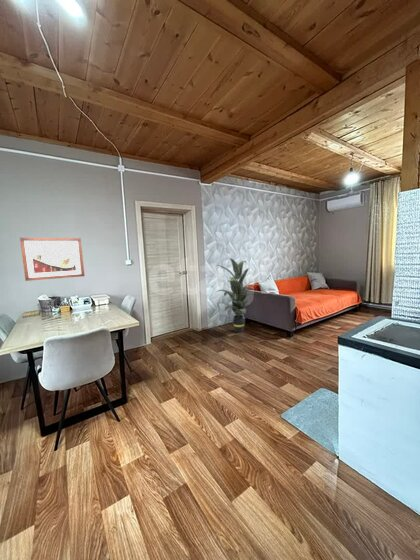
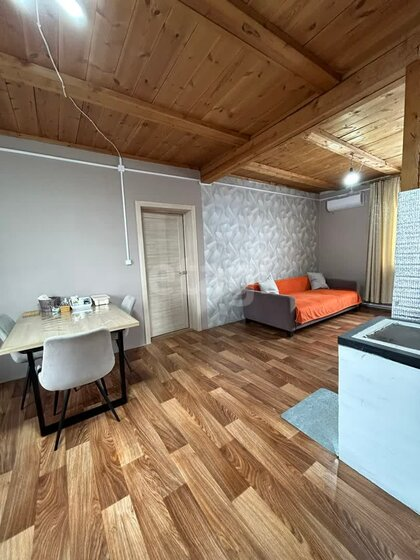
- wall art (54, 258)
- indoor plant (234, 294)
